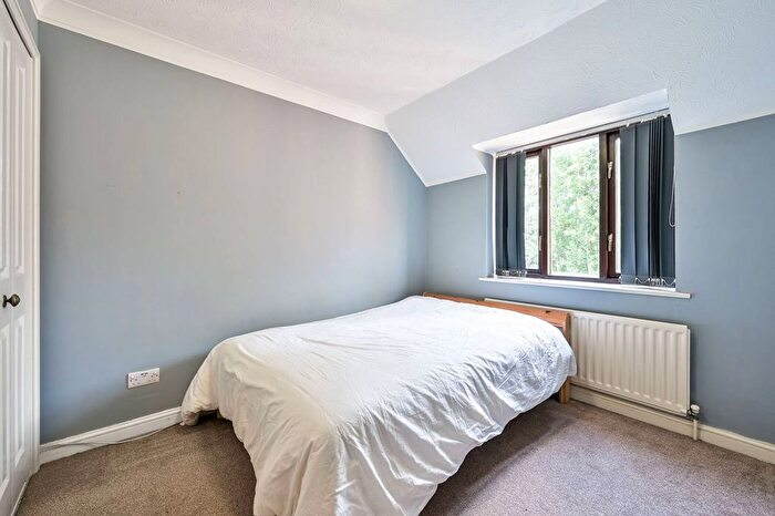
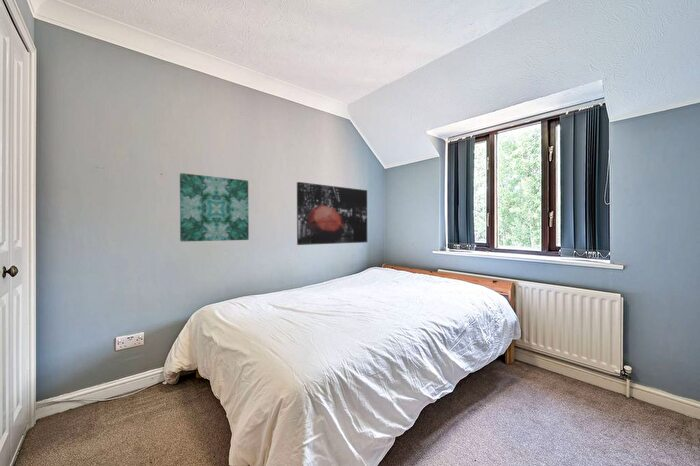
+ wall art (335, 215)
+ wall art (216, 209)
